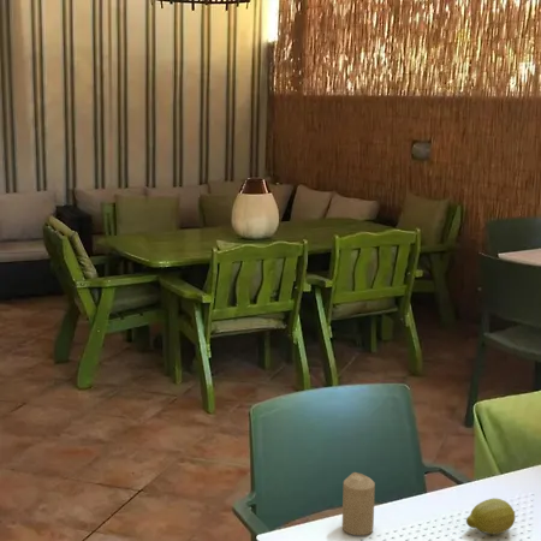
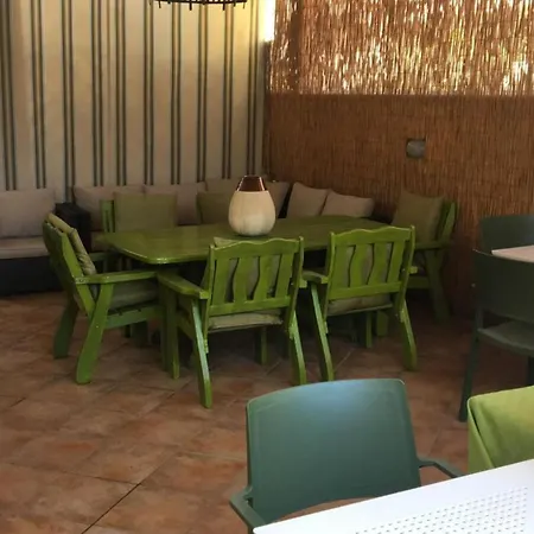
- fruit (492, 516)
- candle (358, 501)
